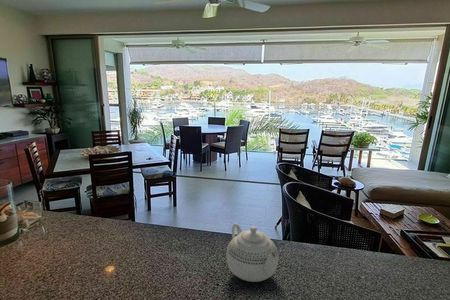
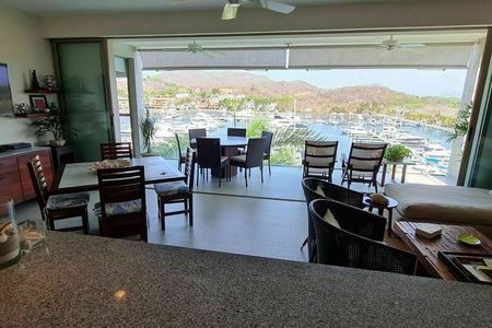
- teapot (251, 250)
